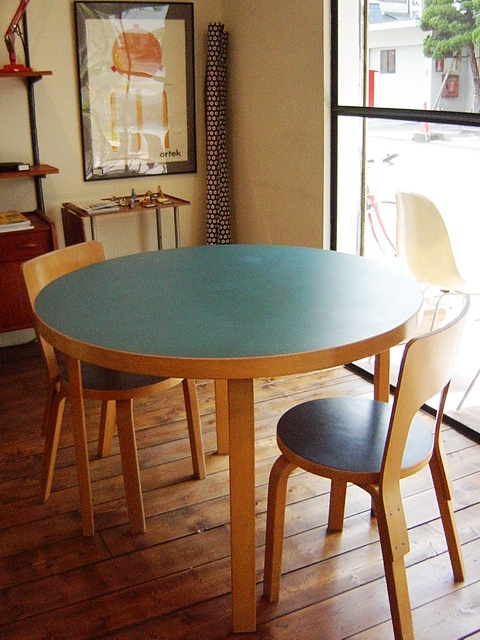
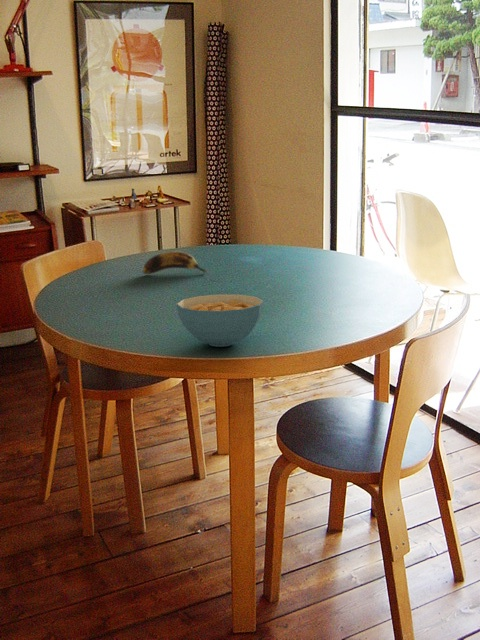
+ banana (173, 262)
+ cereal bowl (220, 322)
